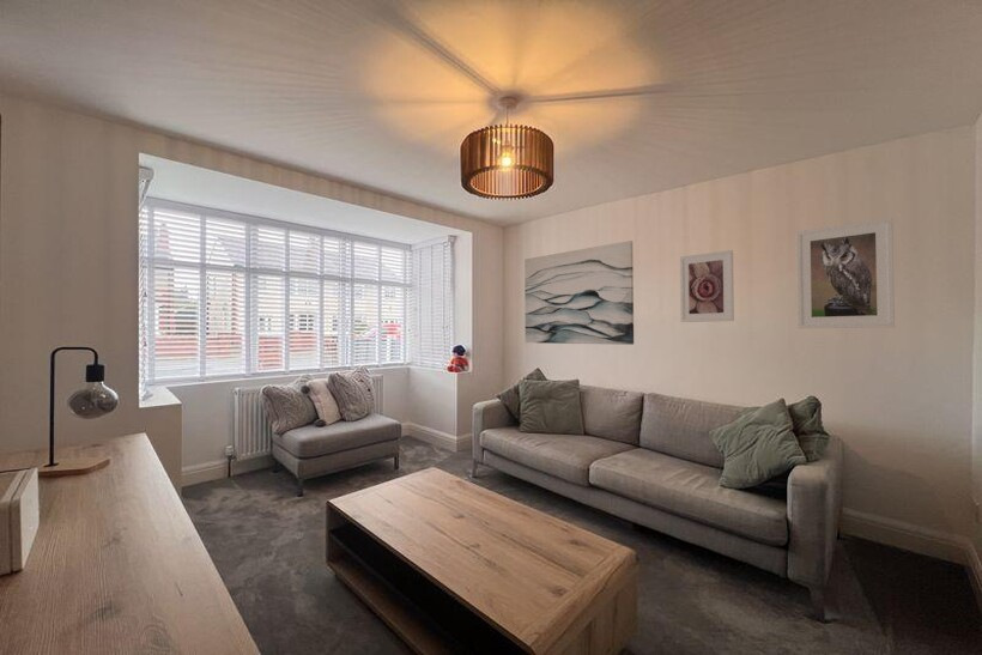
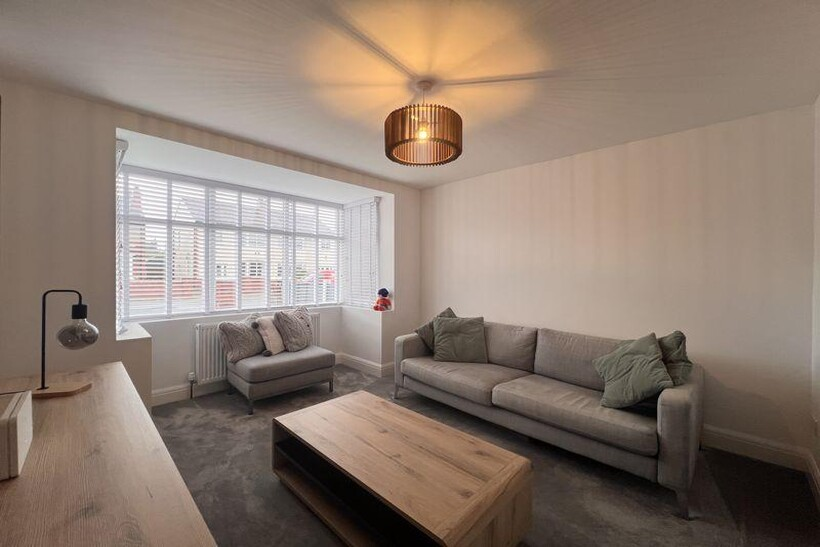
- wall art (572, 297)
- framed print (842, 277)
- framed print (705, 287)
